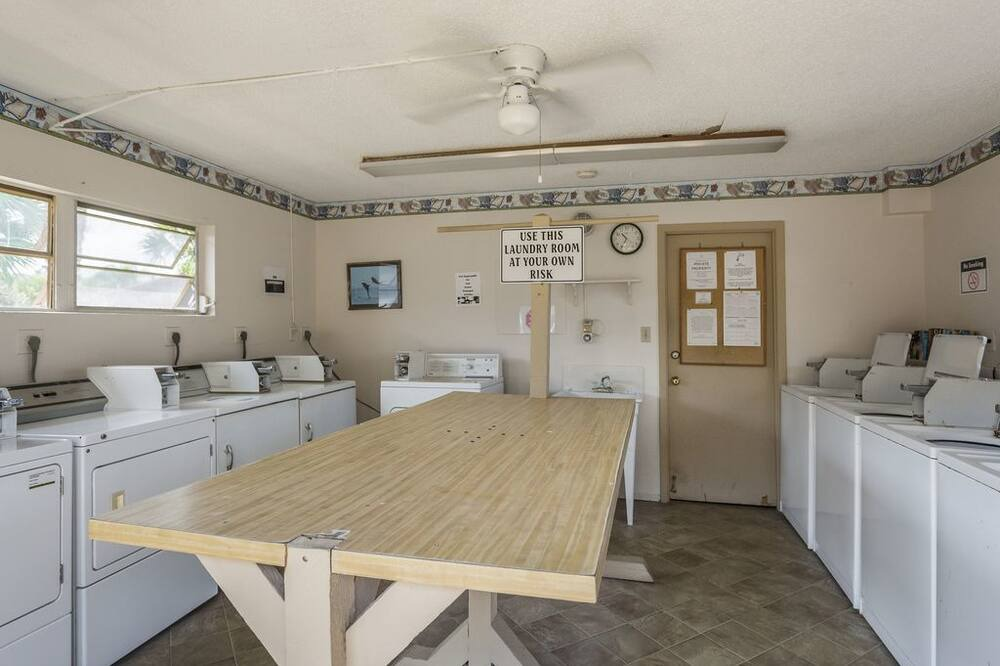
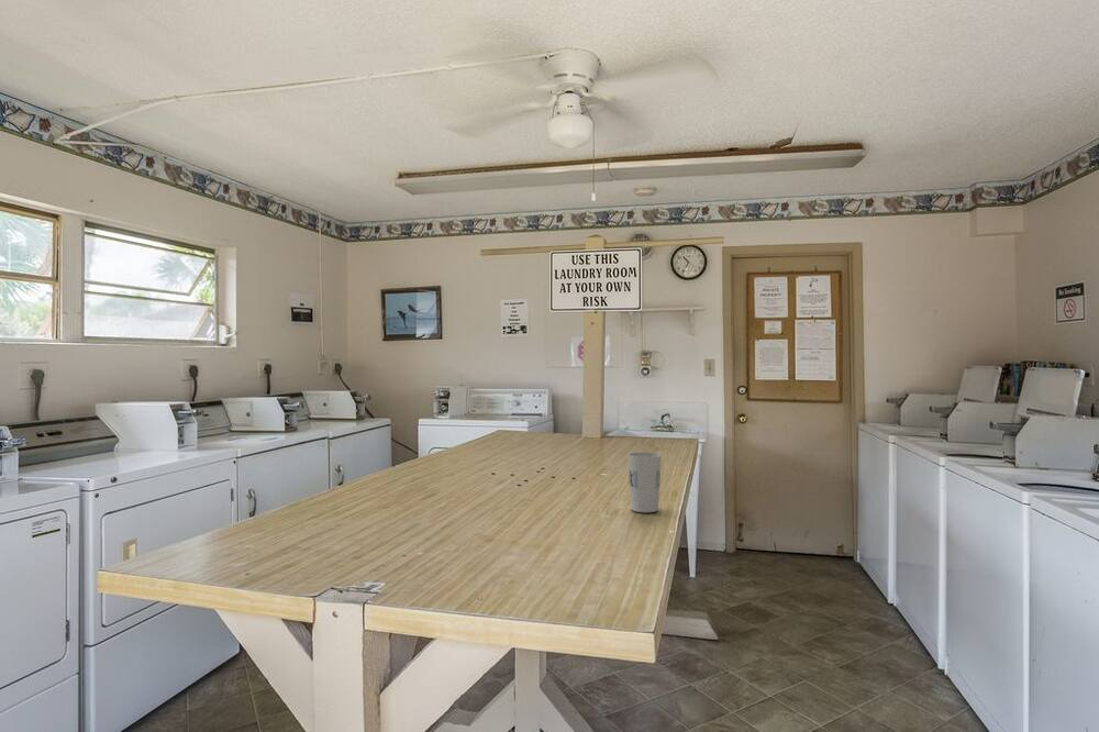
+ cup (644, 481)
